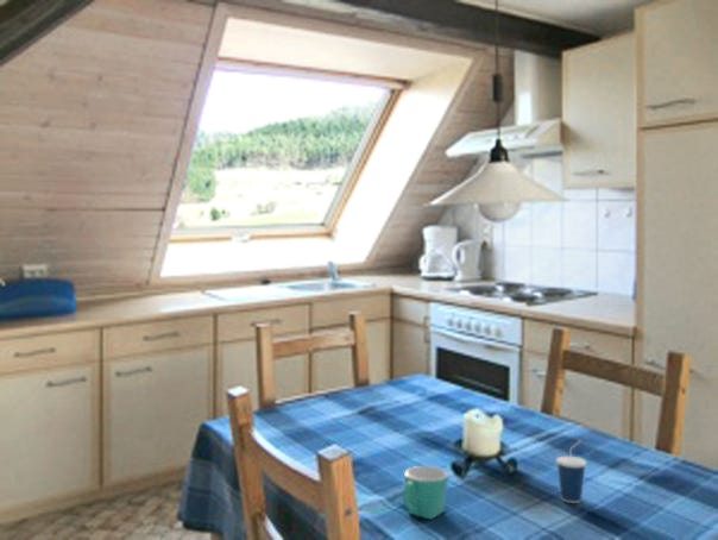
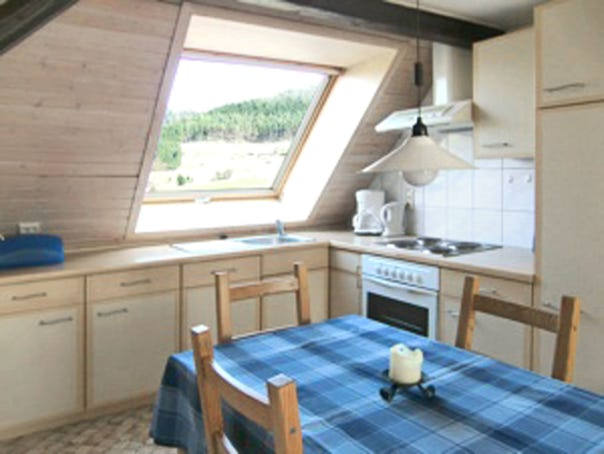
- mug (421, 495)
- cup (571, 469)
